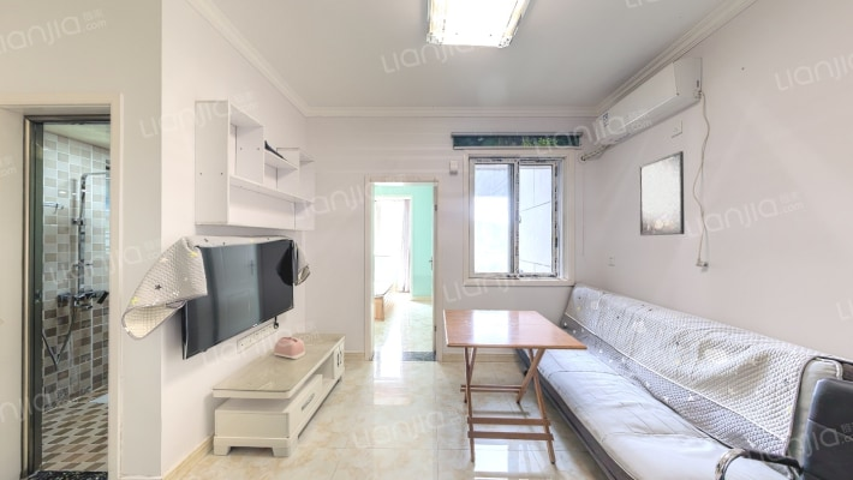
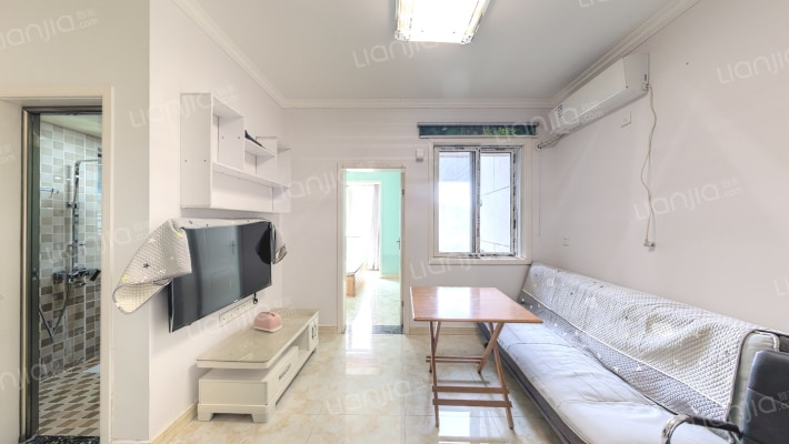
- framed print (660, 197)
